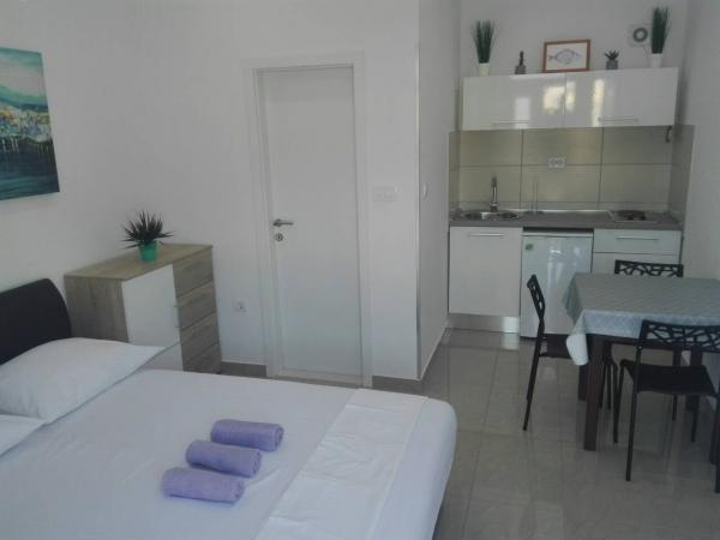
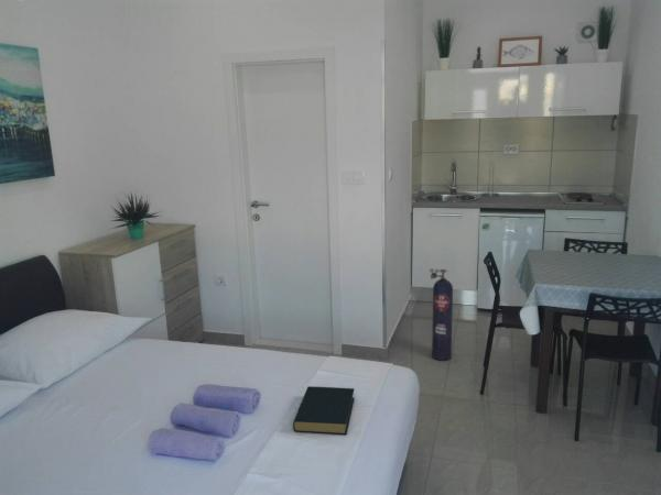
+ gas cylinder (441, 314)
+ hardback book (325, 408)
